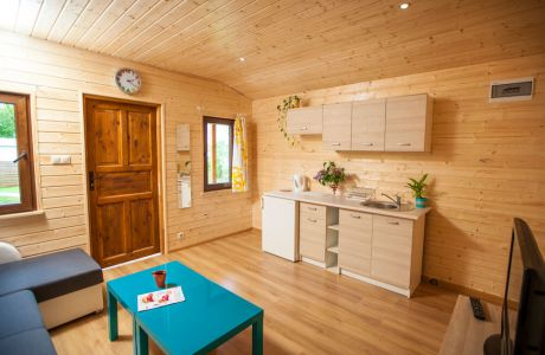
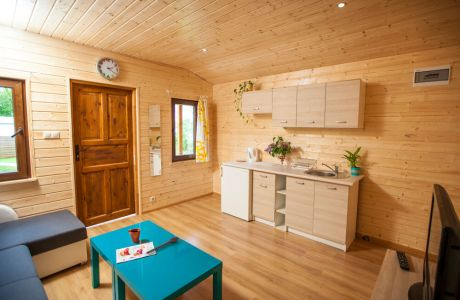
+ wooden spoon (163, 245)
